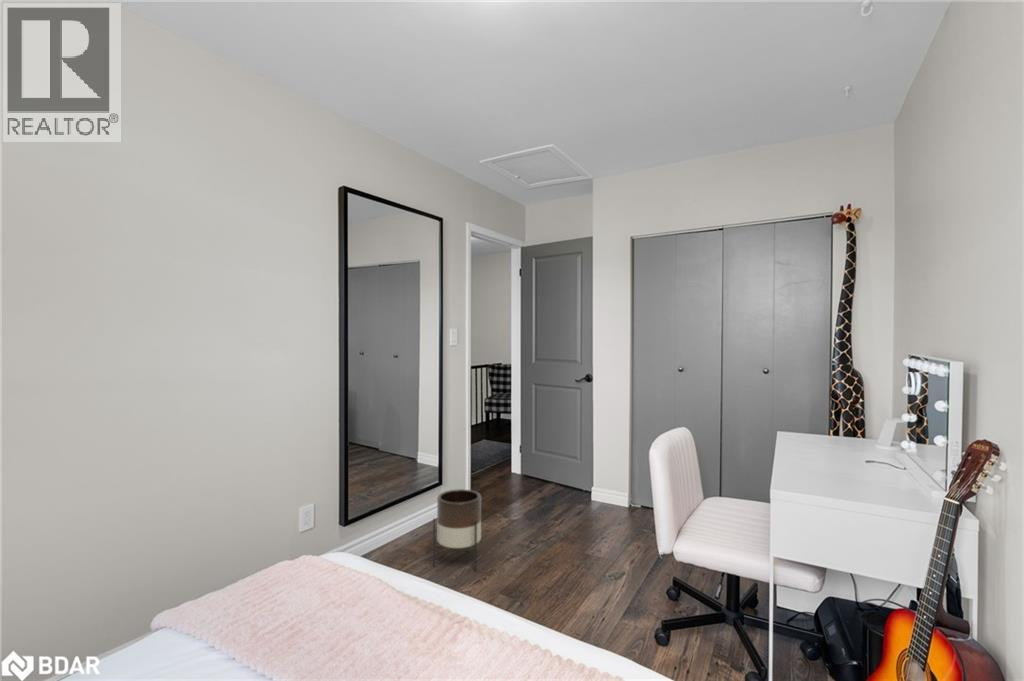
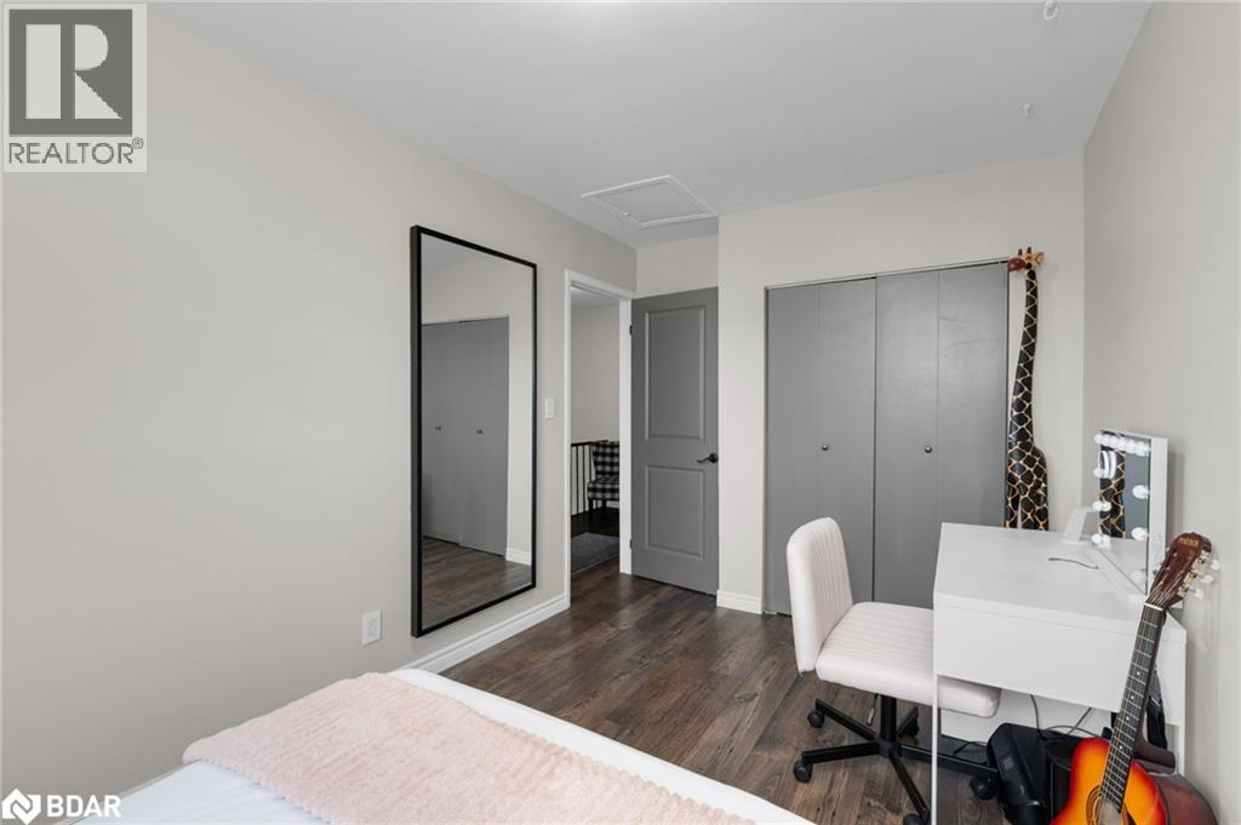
- planter (460, 529)
